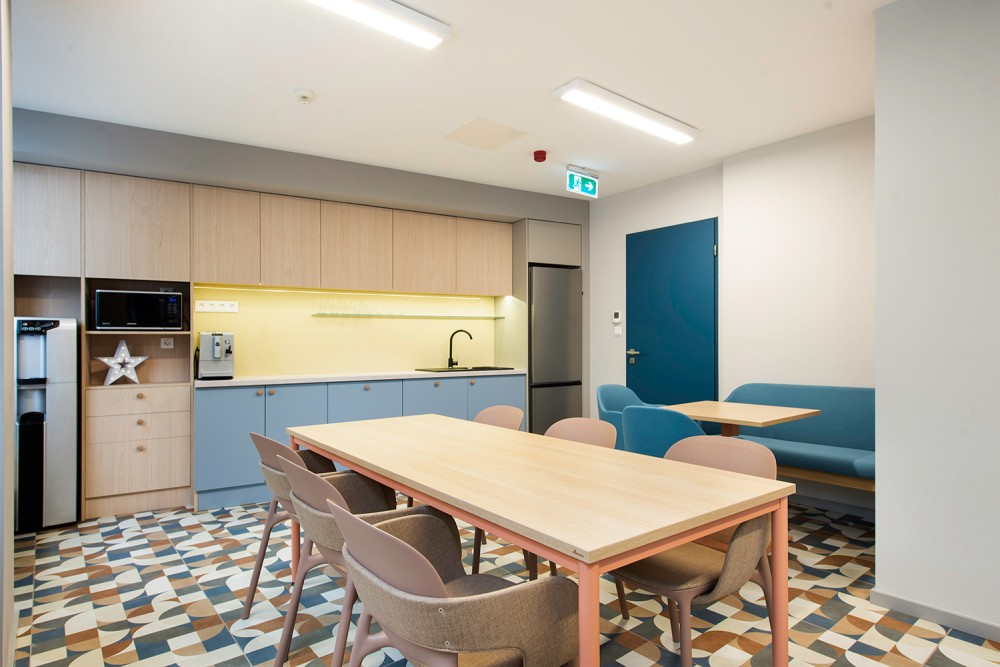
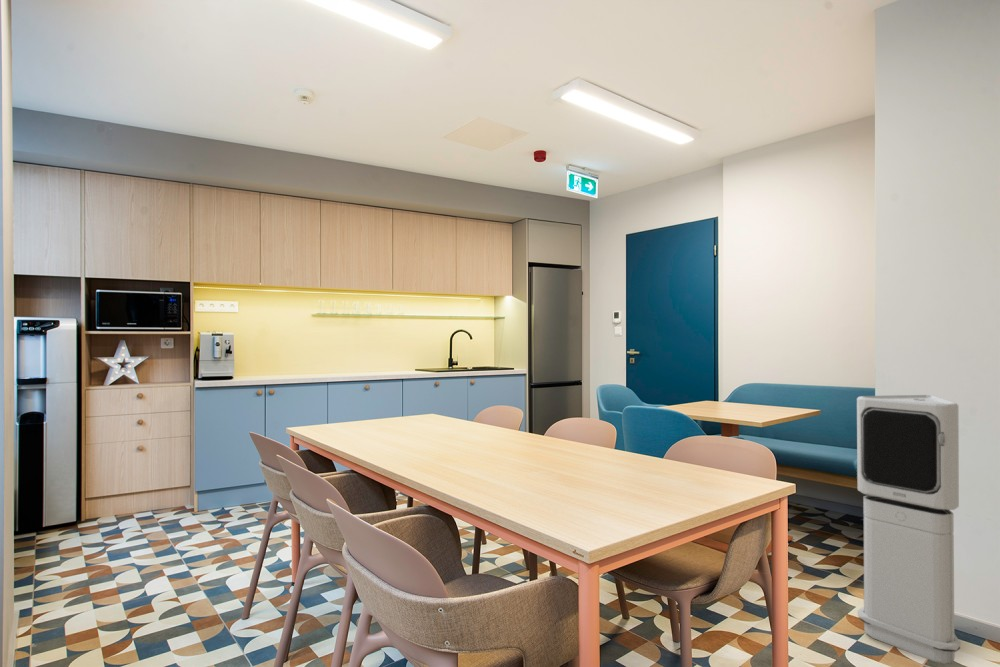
+ air purifier (915, 517)
